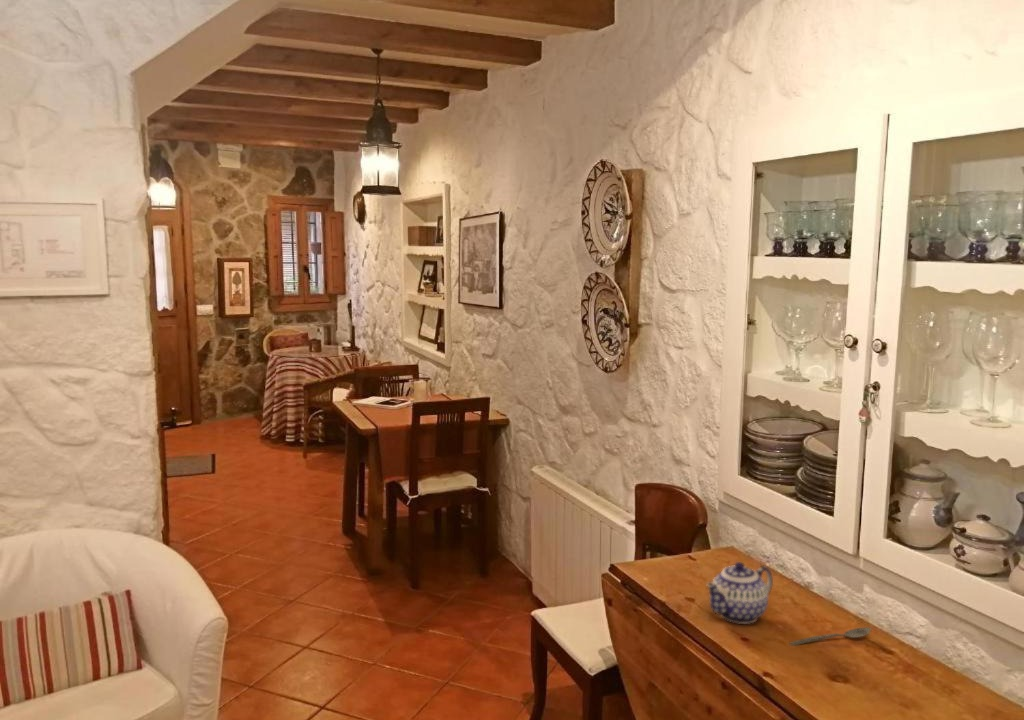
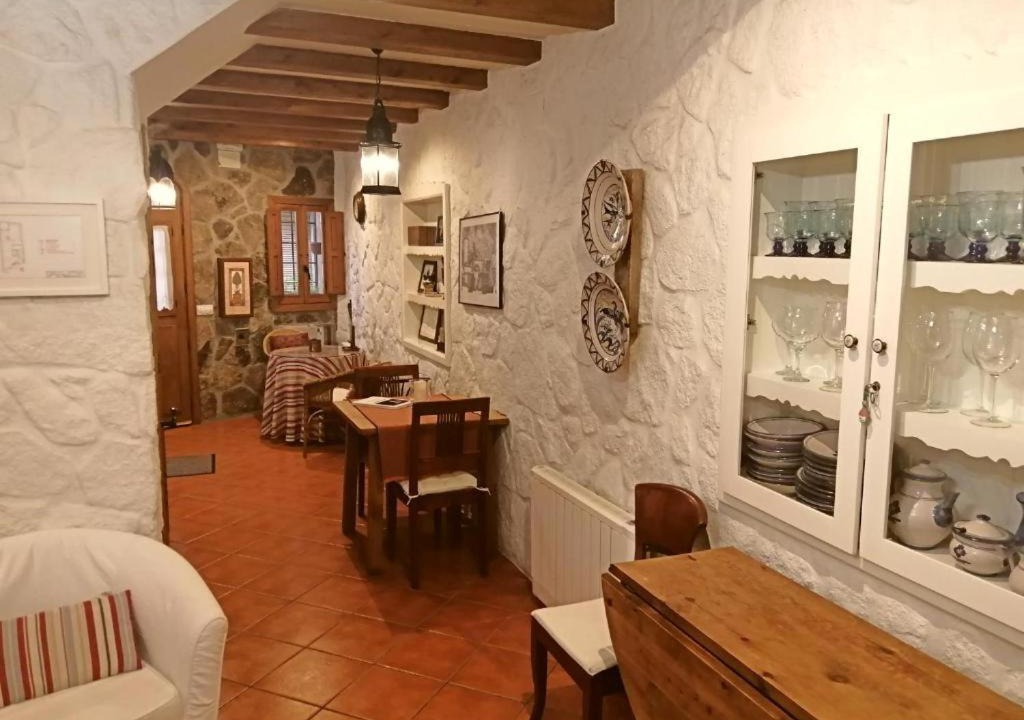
- teapot (739, 589)
- spoon (830, 636)
